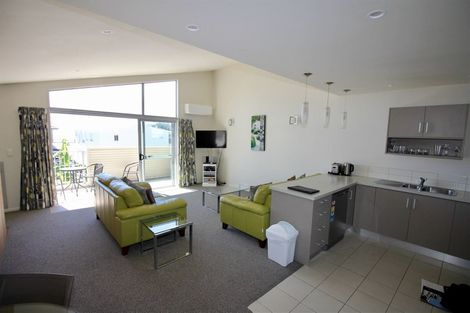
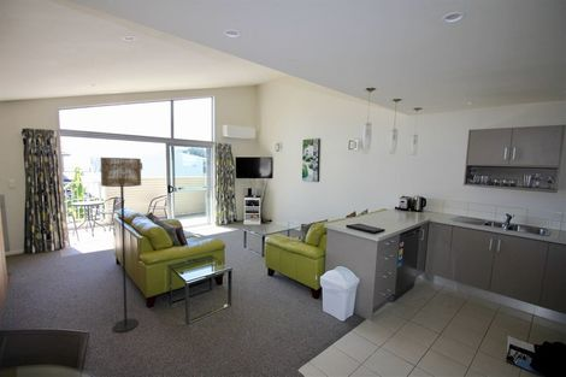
+ floor lamp (123, 243)
